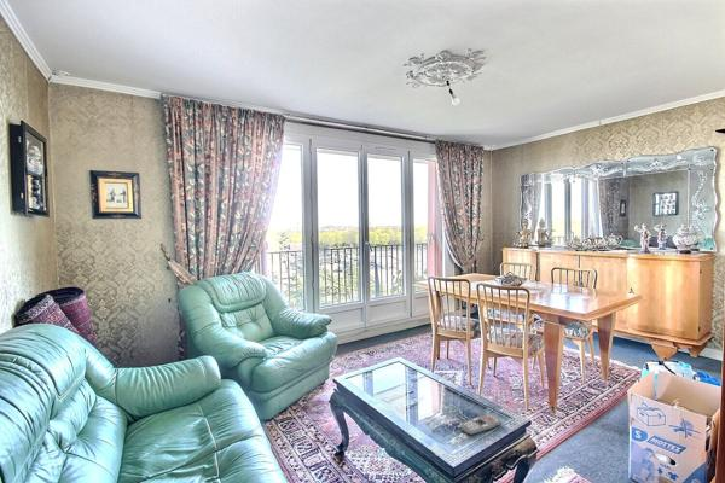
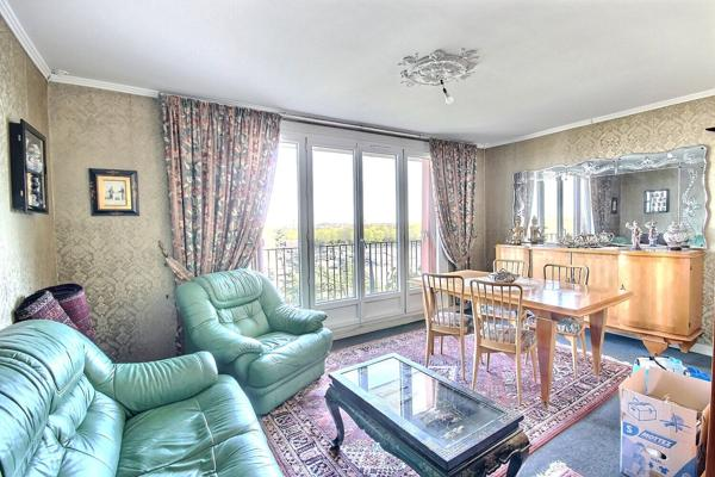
- remote control (480, 424)
